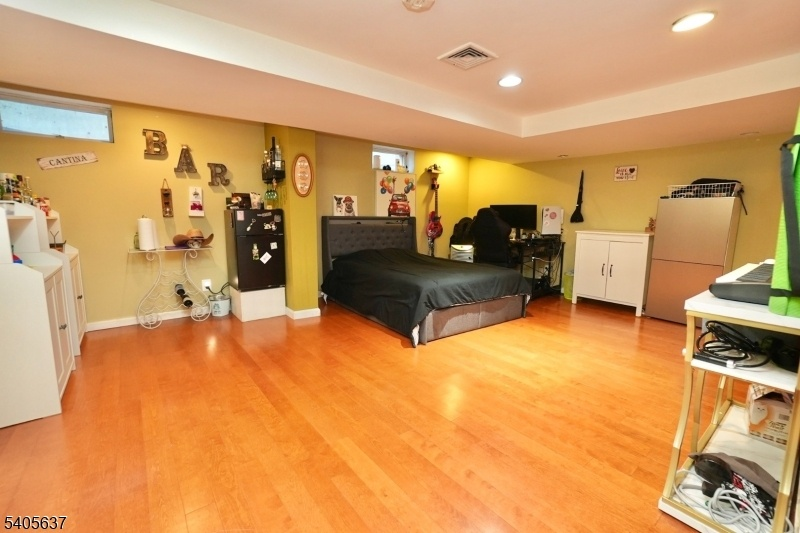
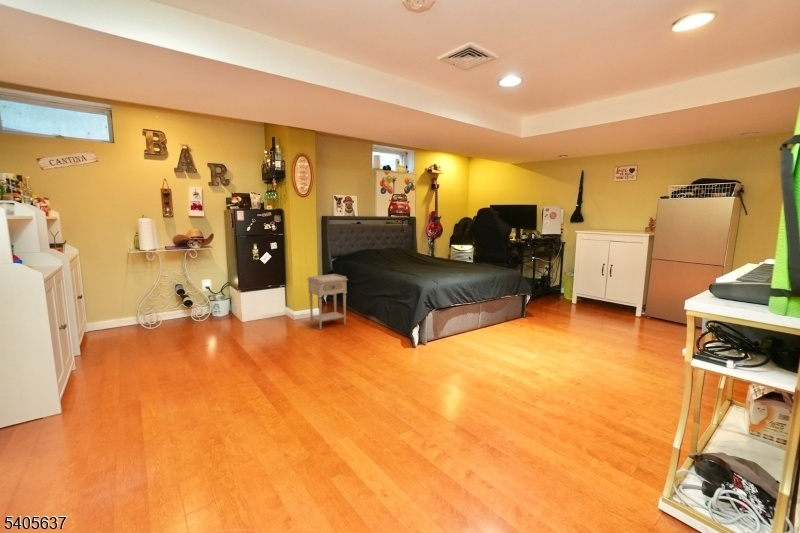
+ nightstand (328, 294)
